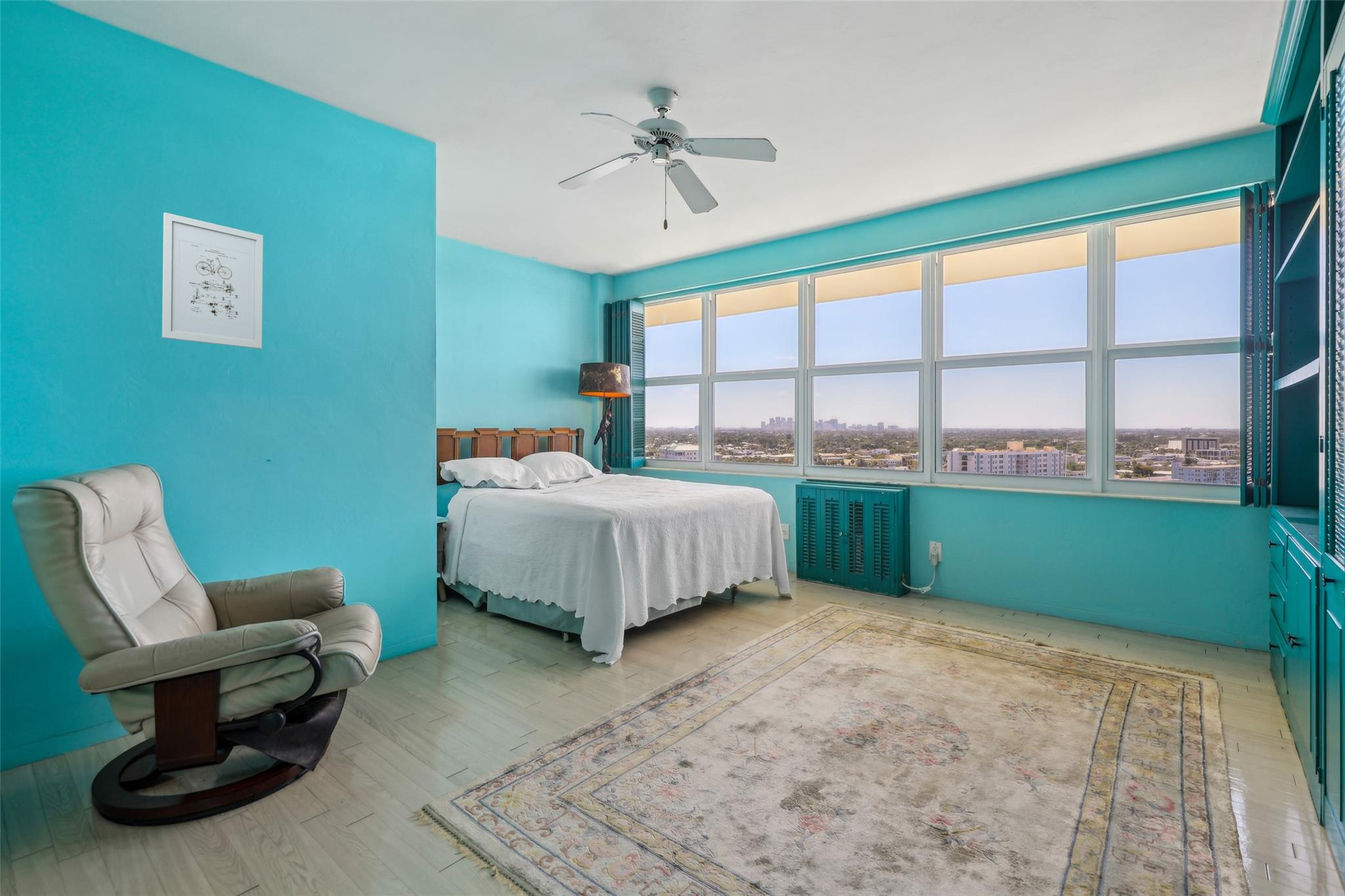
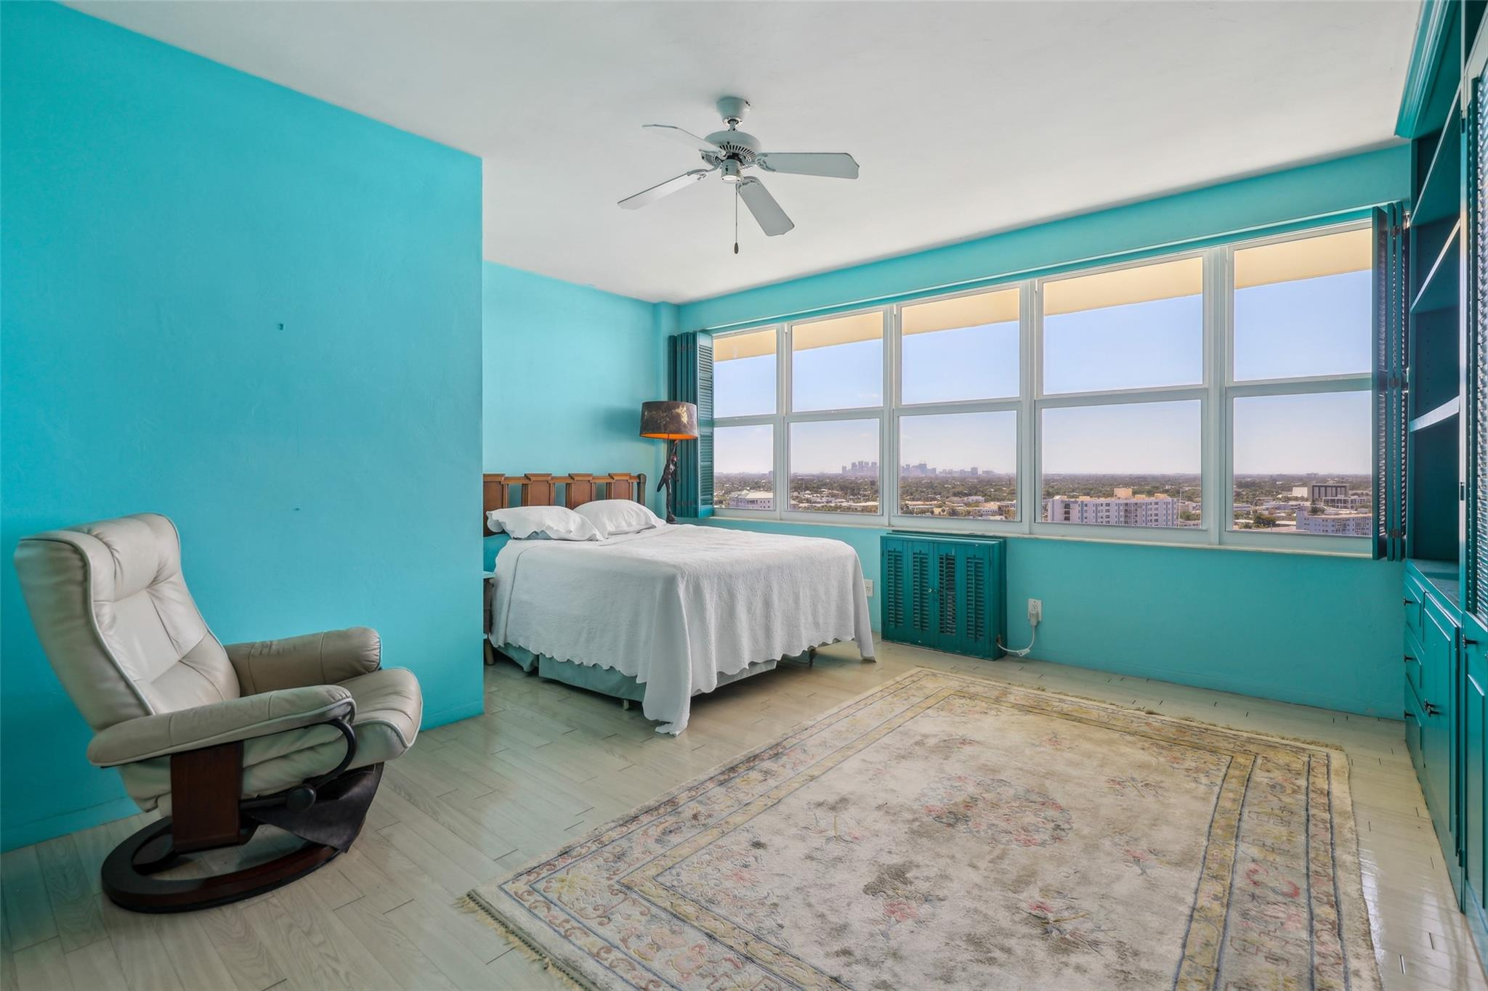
- wall art (215, 284)
